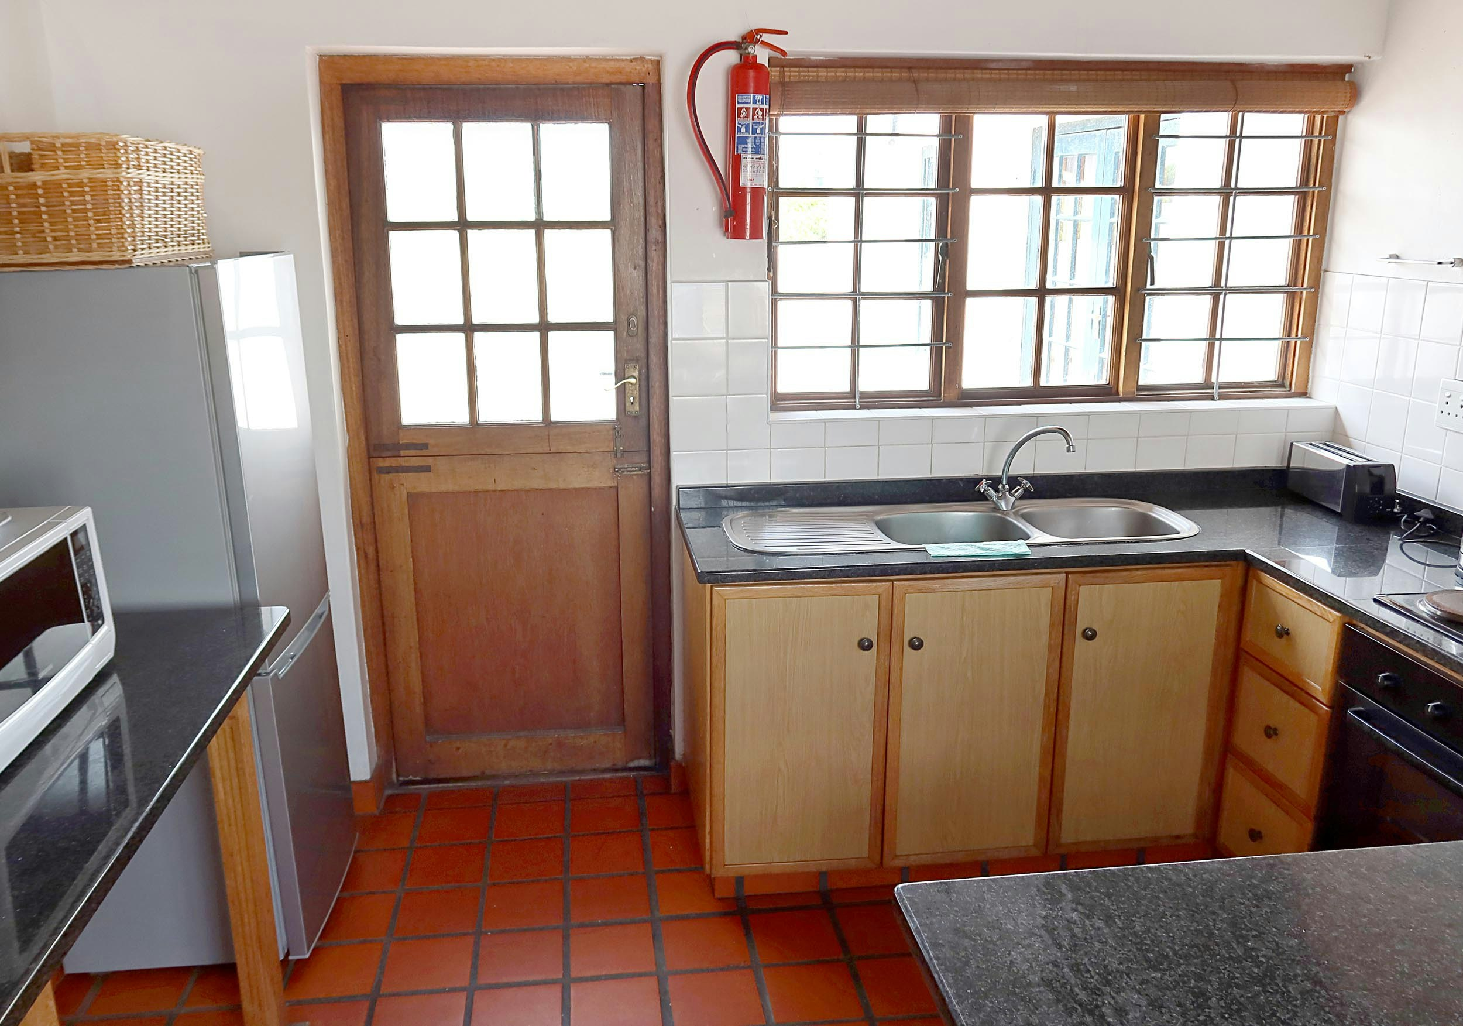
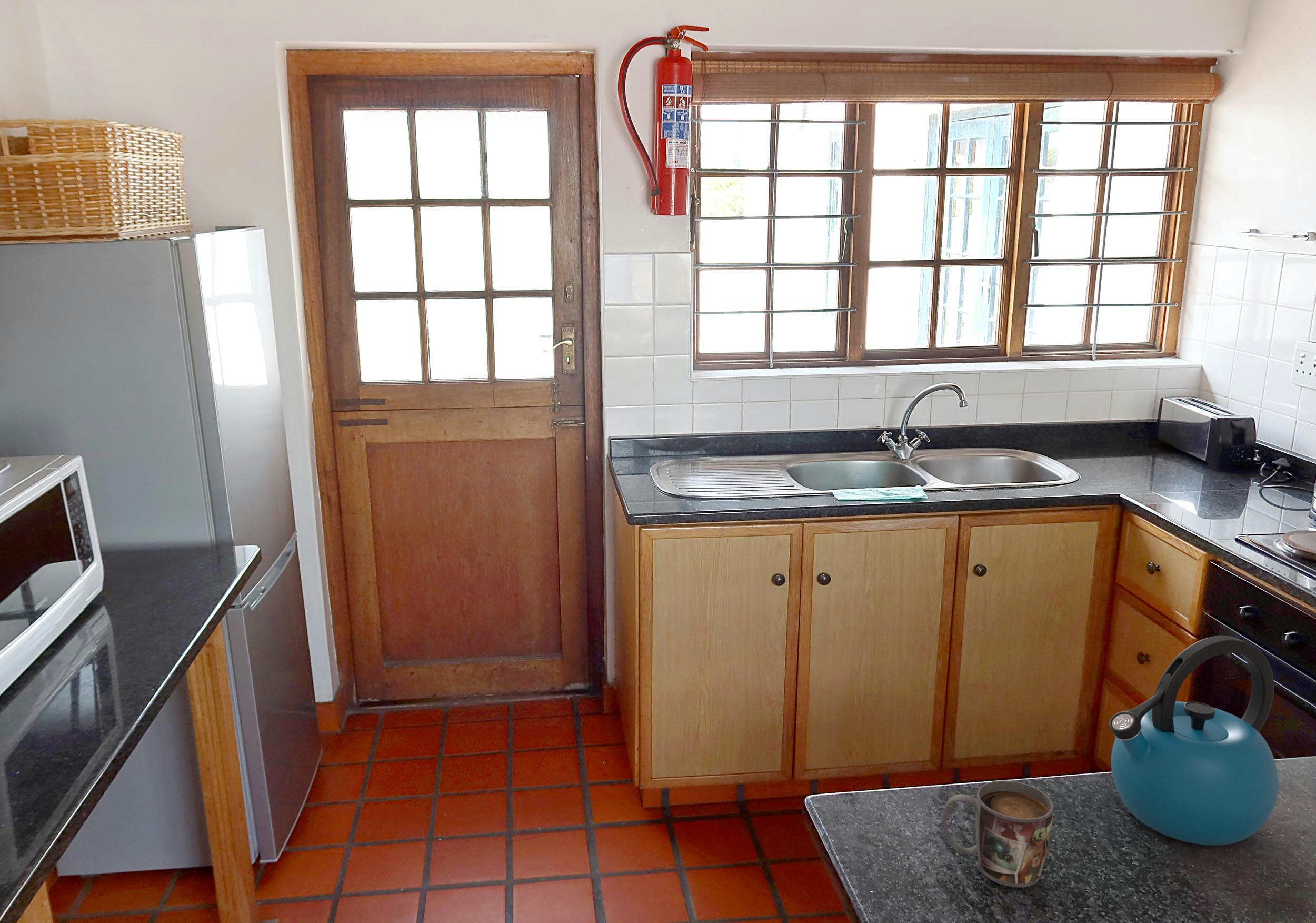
+ kettle (1189, 731)
+ mug (995, 831)
